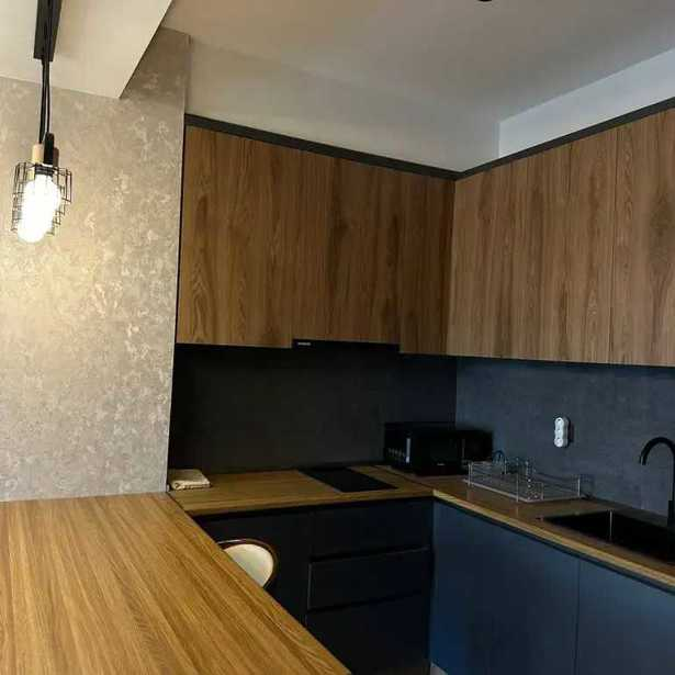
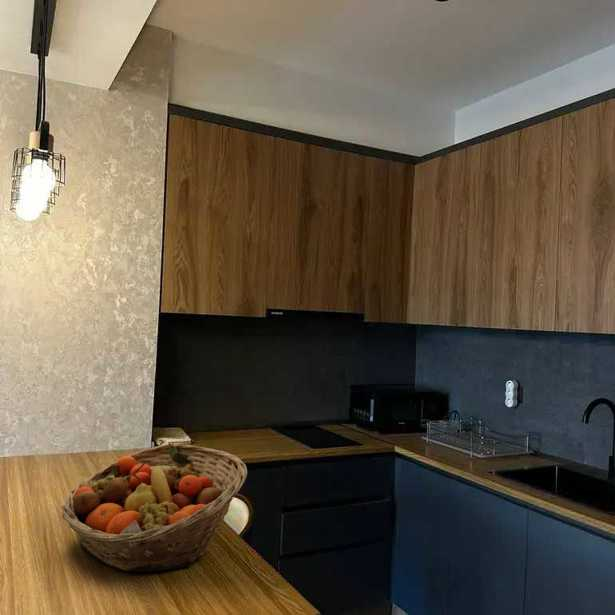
+ fruit basket (155, 500)
